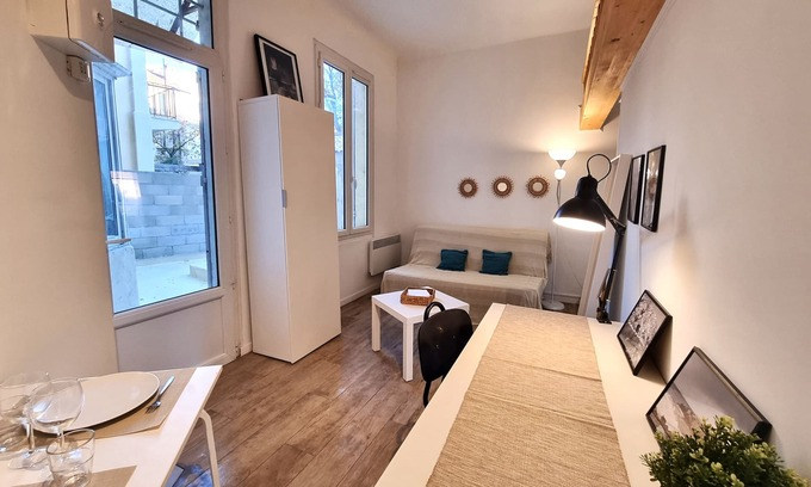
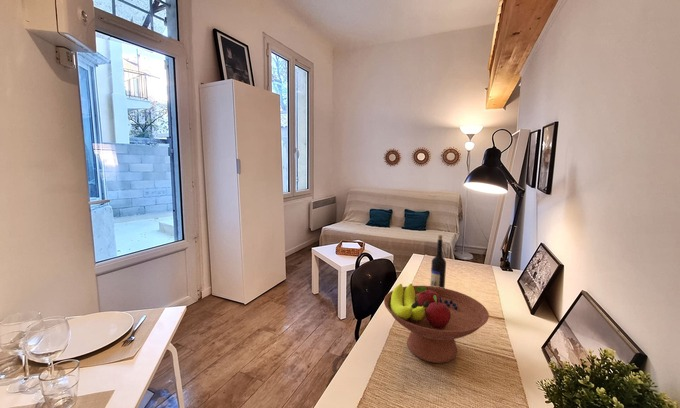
+ wine bottle (438, 269)
+ fruit bowl (433, 318)
